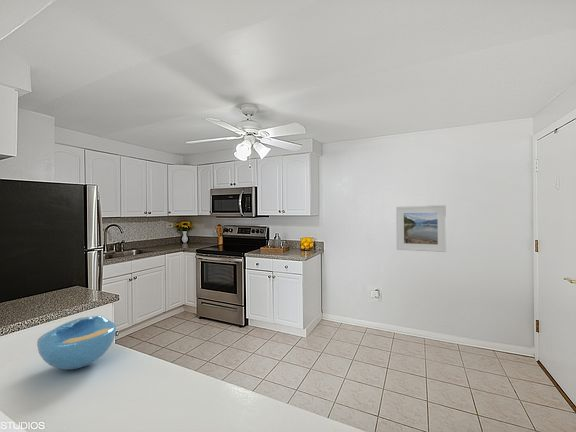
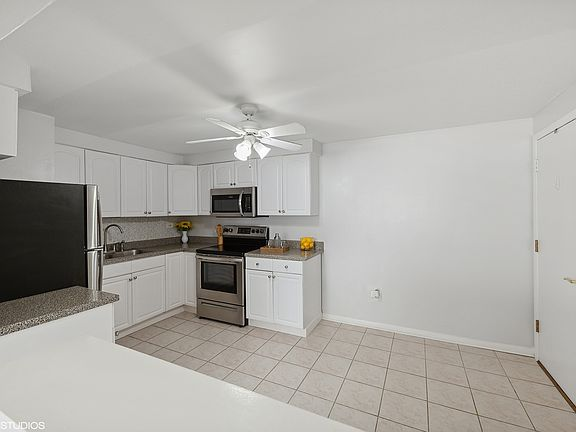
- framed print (420, 228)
- bowl (79, 341)
